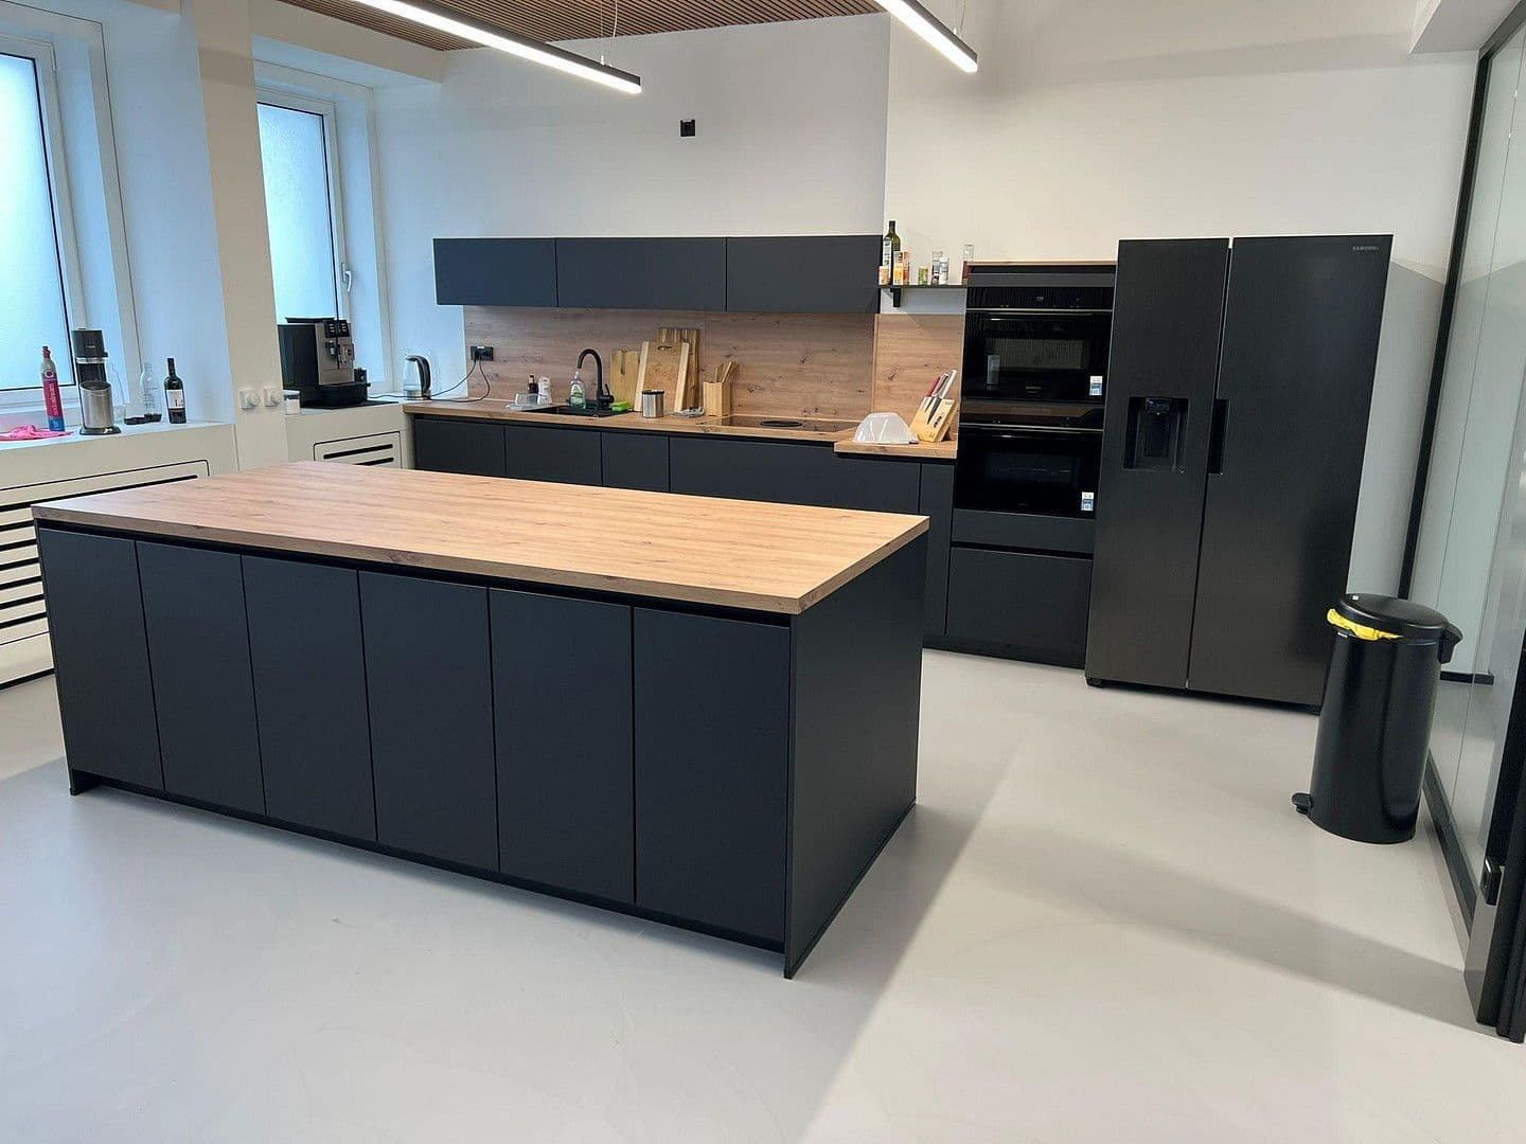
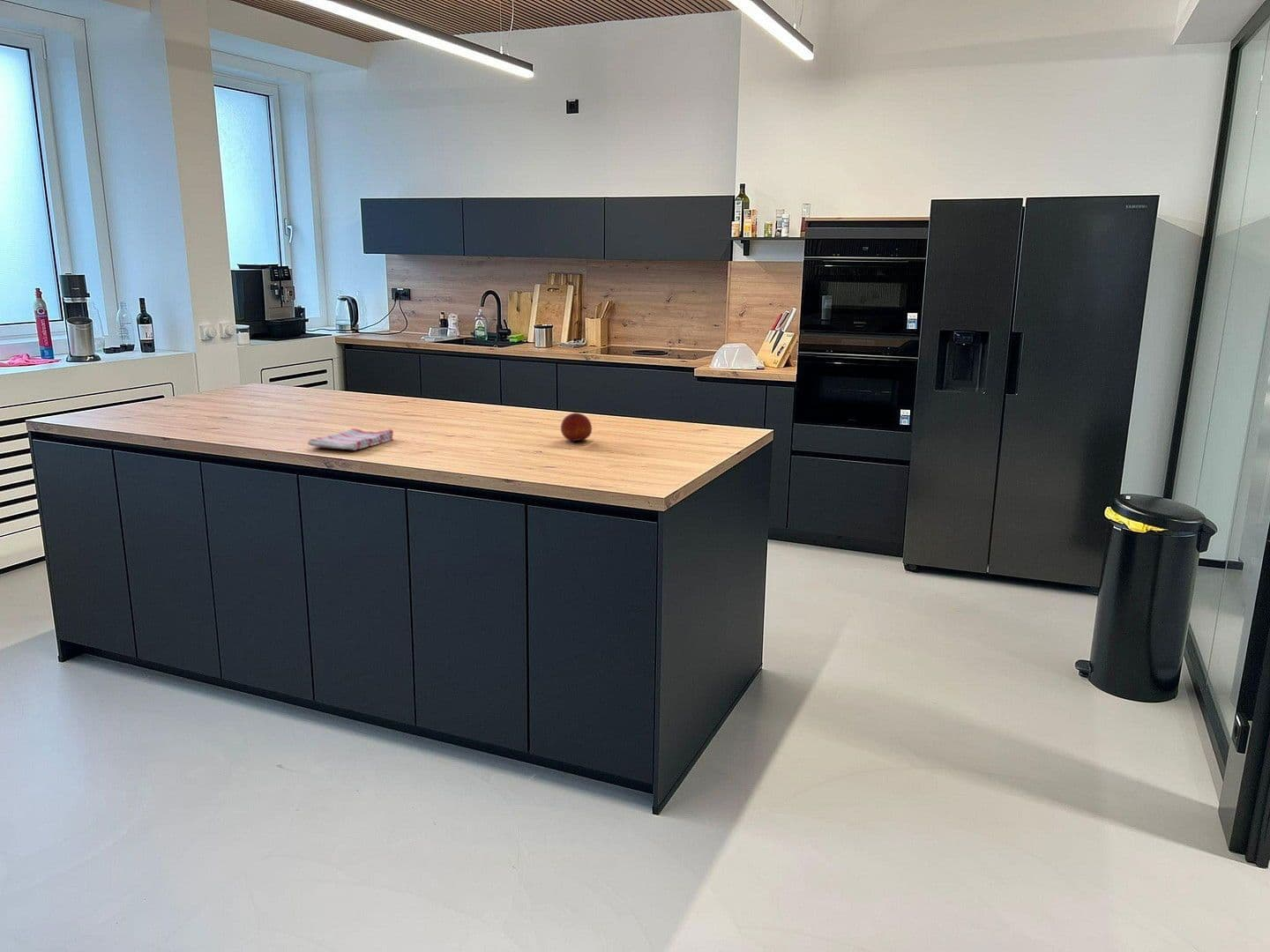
+ dish towel (352, 437)
+ fruit (576, 427)
